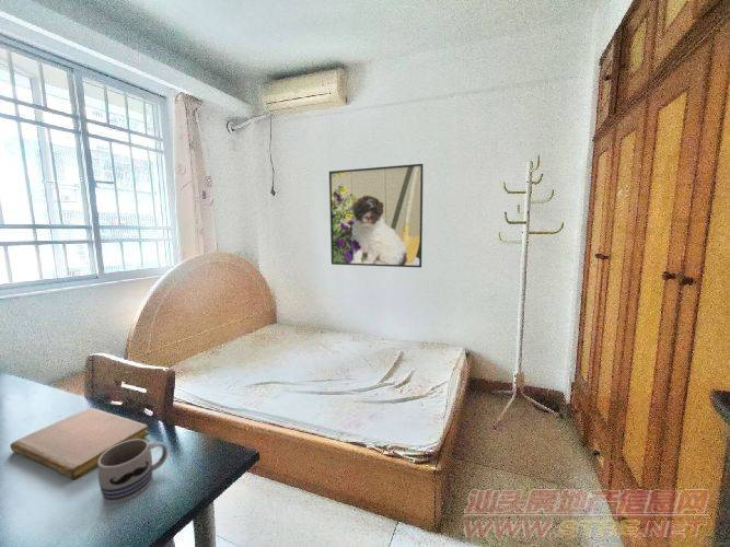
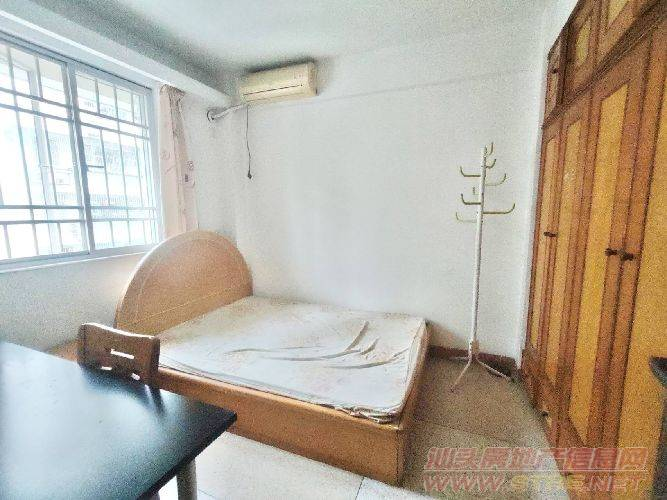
- notebook (82, 438)
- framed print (373, 218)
- mug (135, 464)
